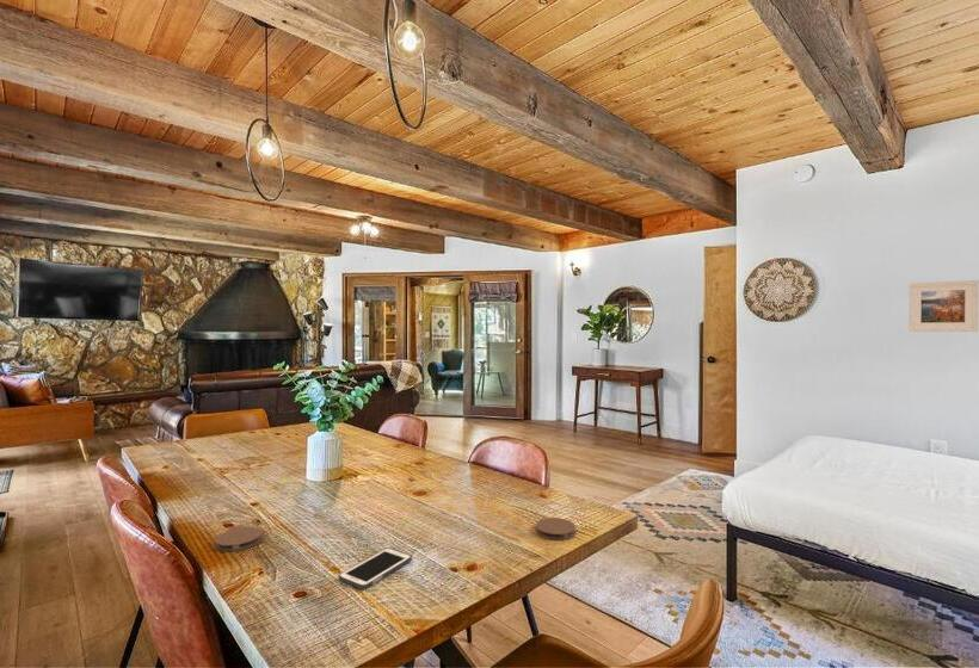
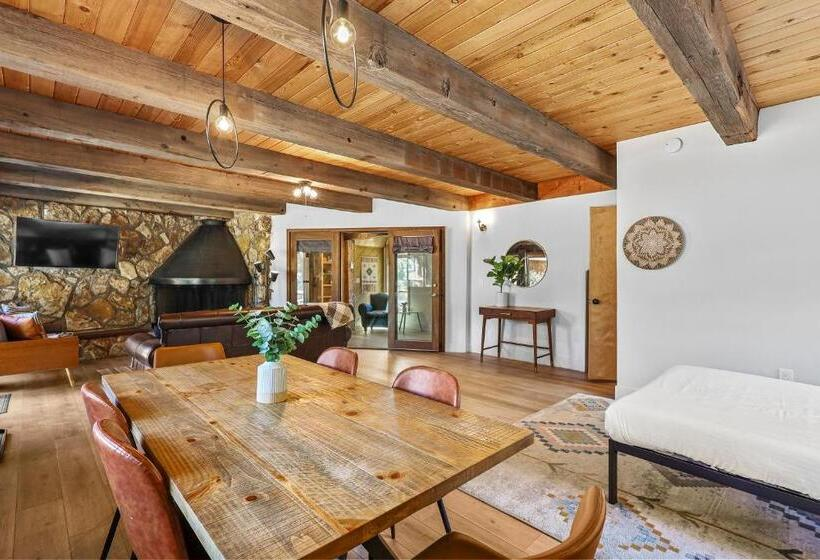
- coaster (555, 527)
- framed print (942, 307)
- cell phone (376, 567)
- coaster (239, 538)
